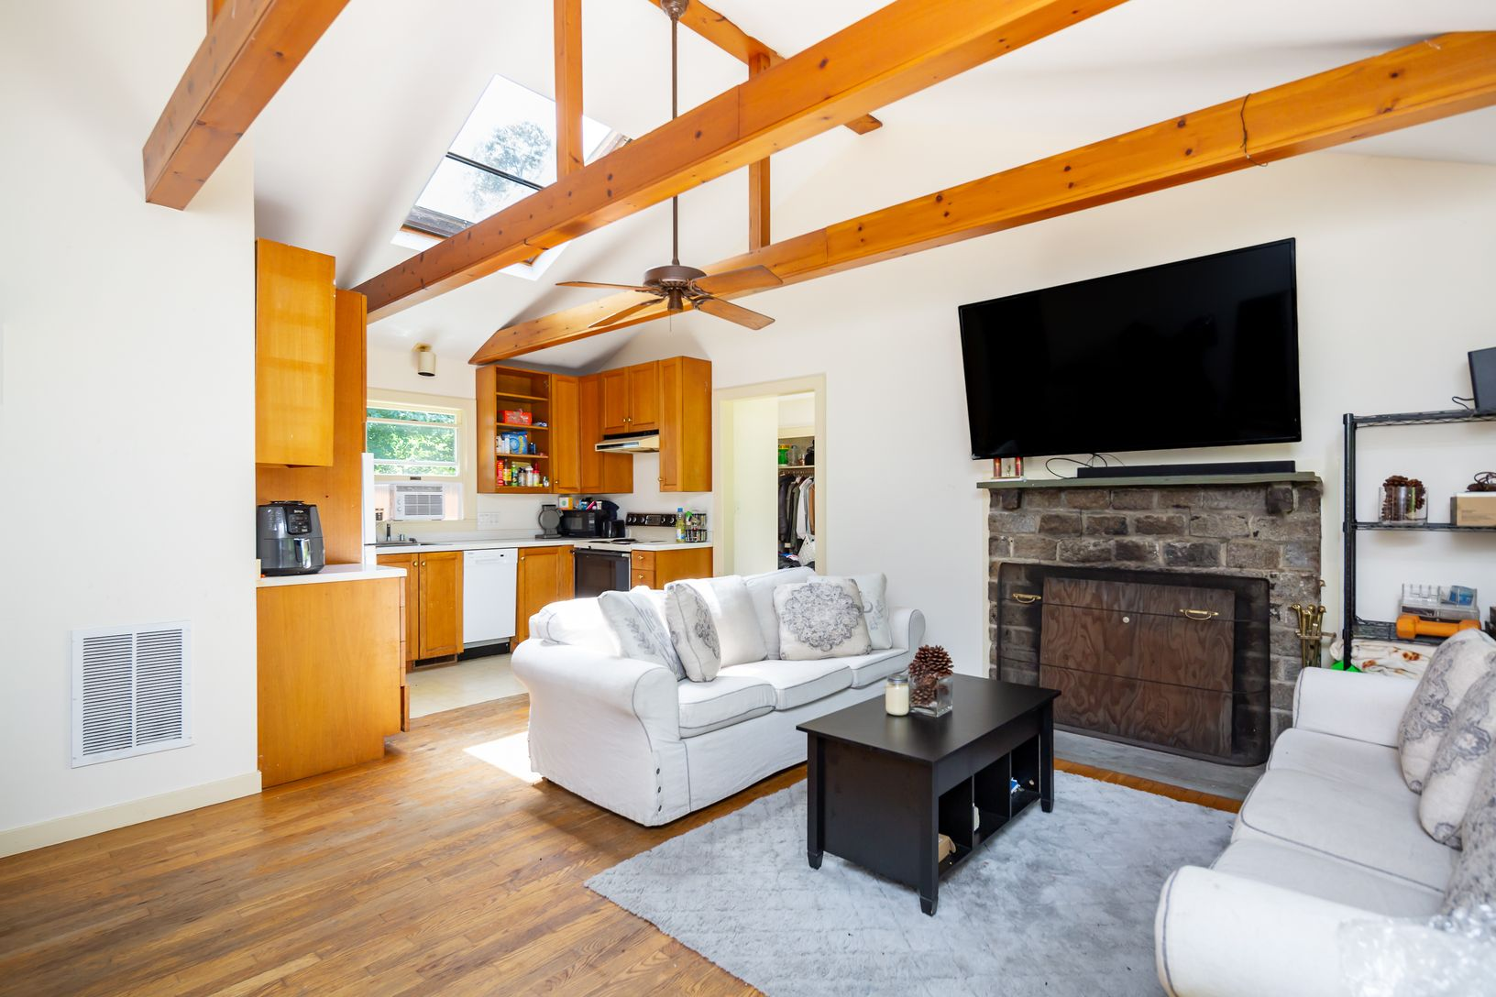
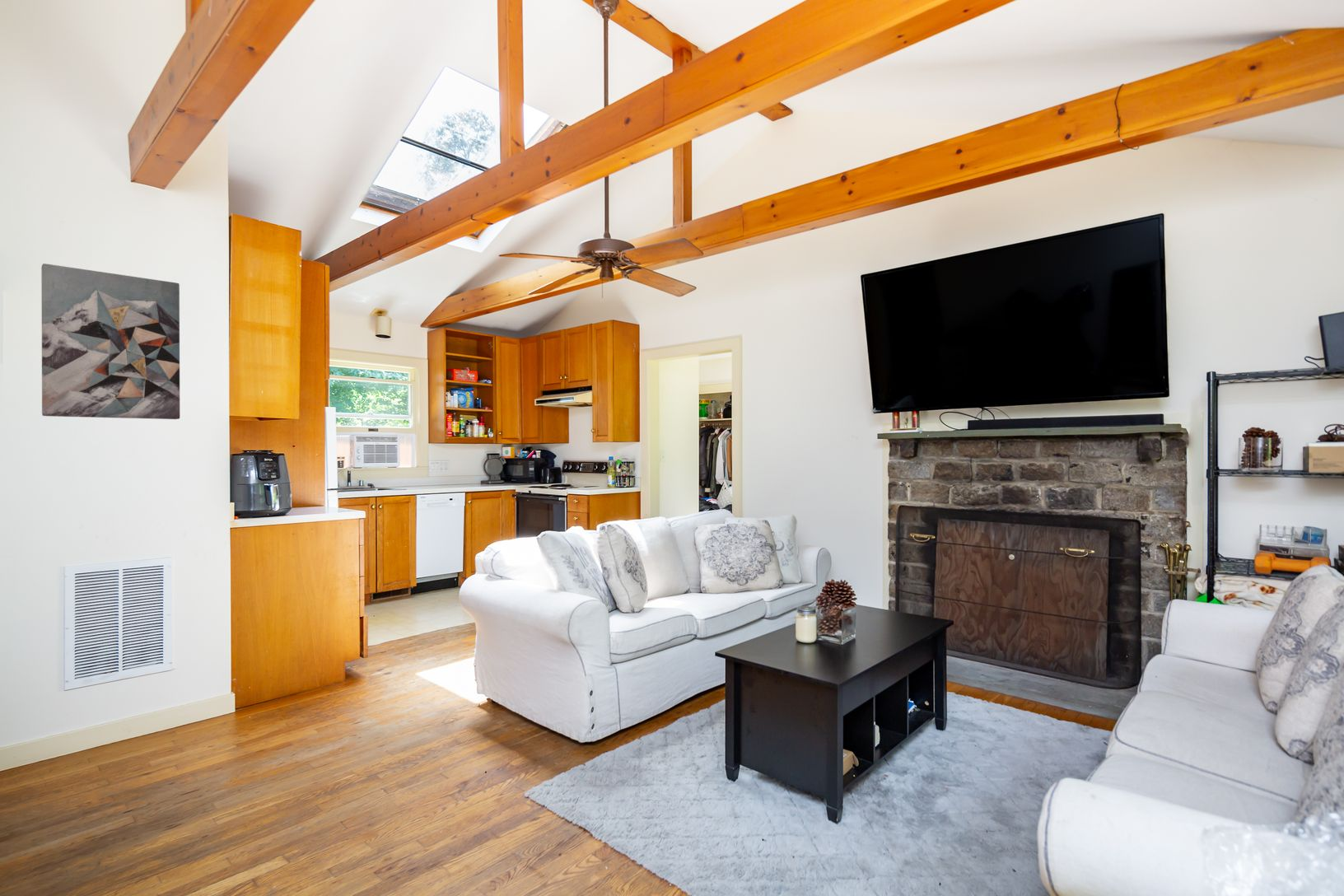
+ wall art (114, 346)
